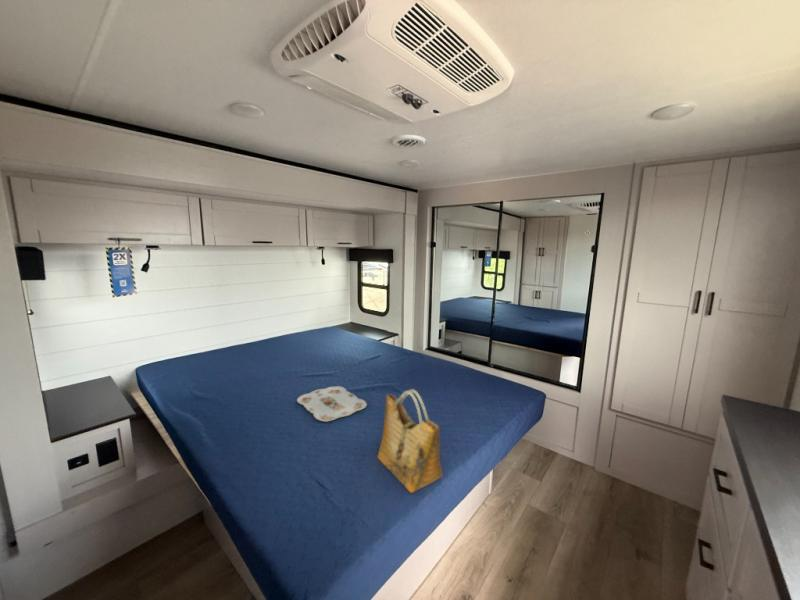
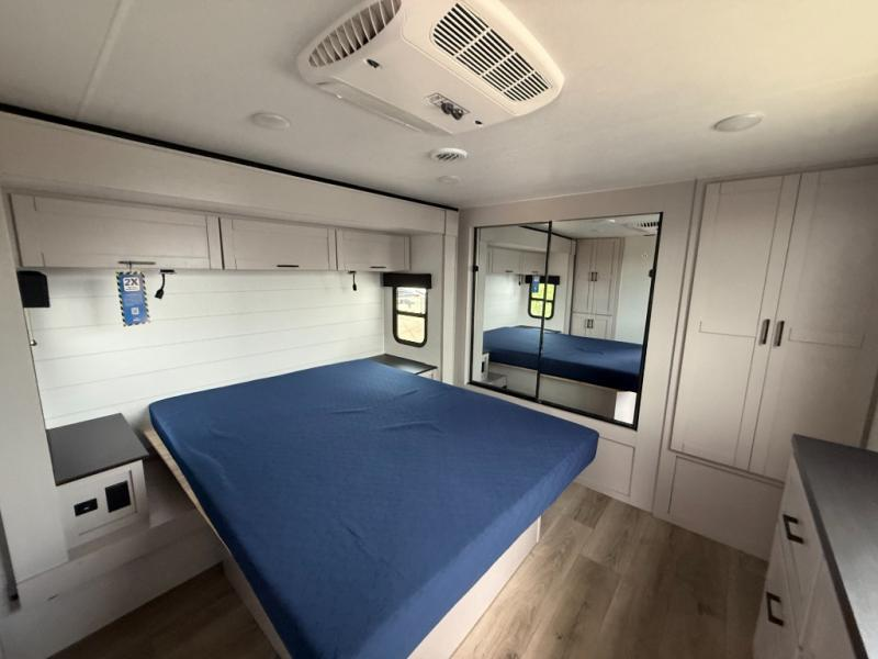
- serving tray (331, 402)
- grocery bag (409, 429)
